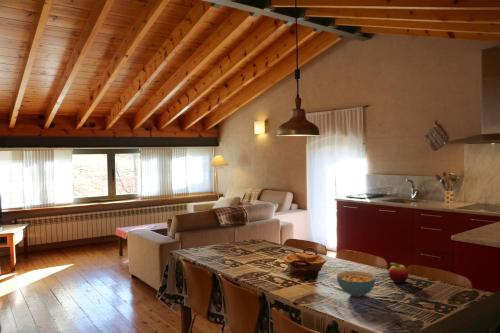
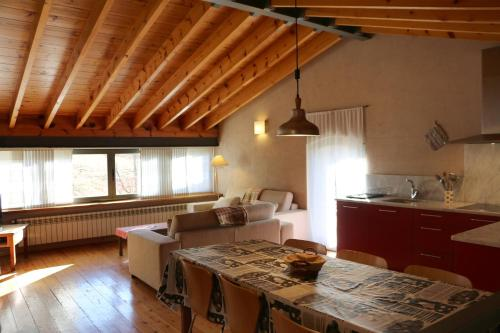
- cereal bowl (356, 285)
- fruit (398, 272)
